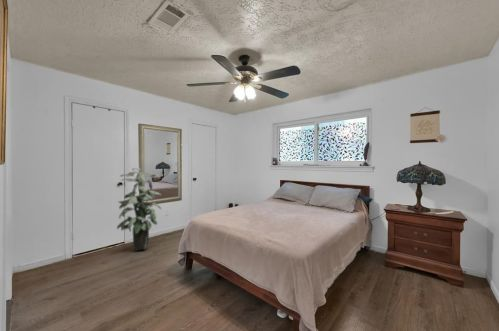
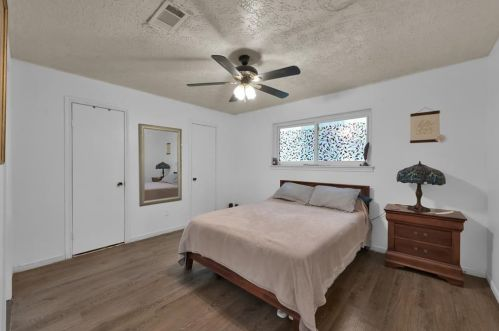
- indoor plant (138, 208)
